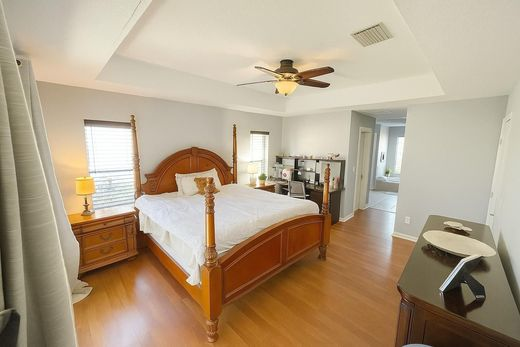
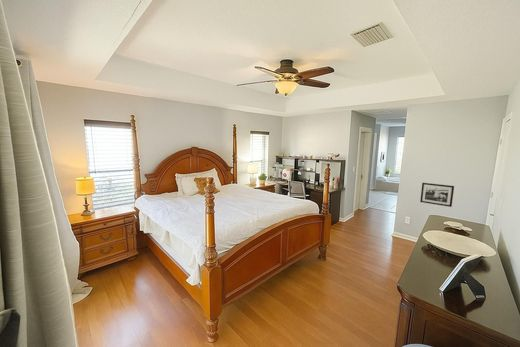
+ picture frame (436, 194)
